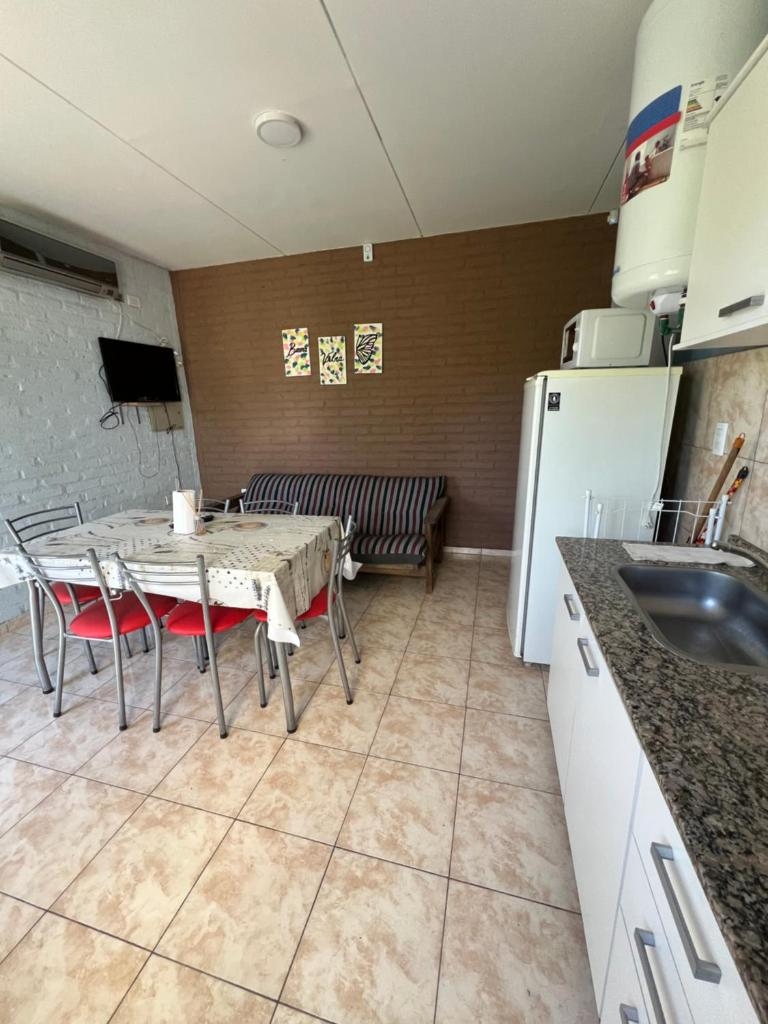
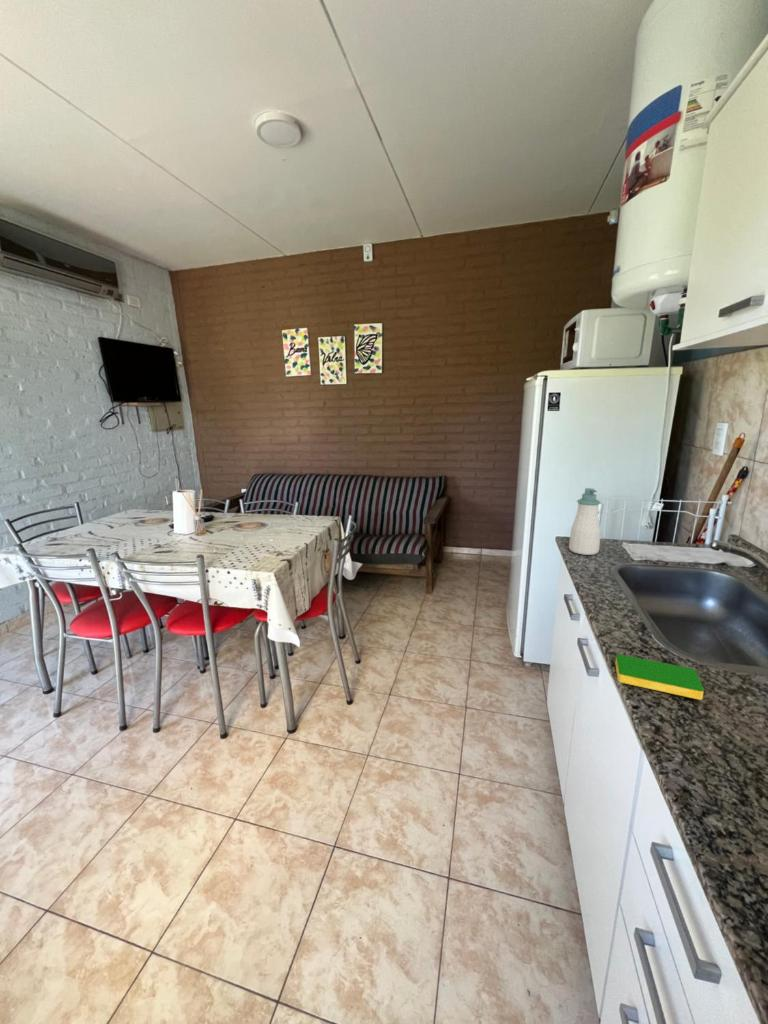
+ dish sponge (656, 675)
+ soap bottle (586, 520)
